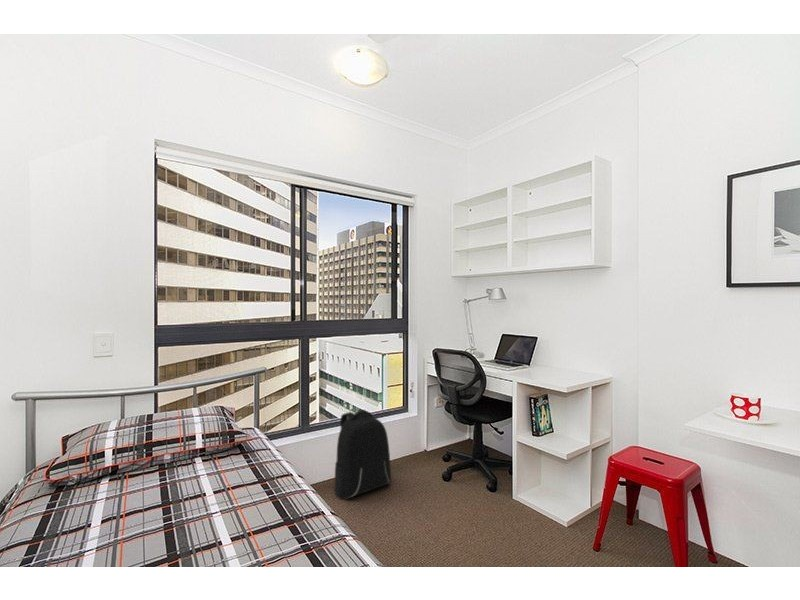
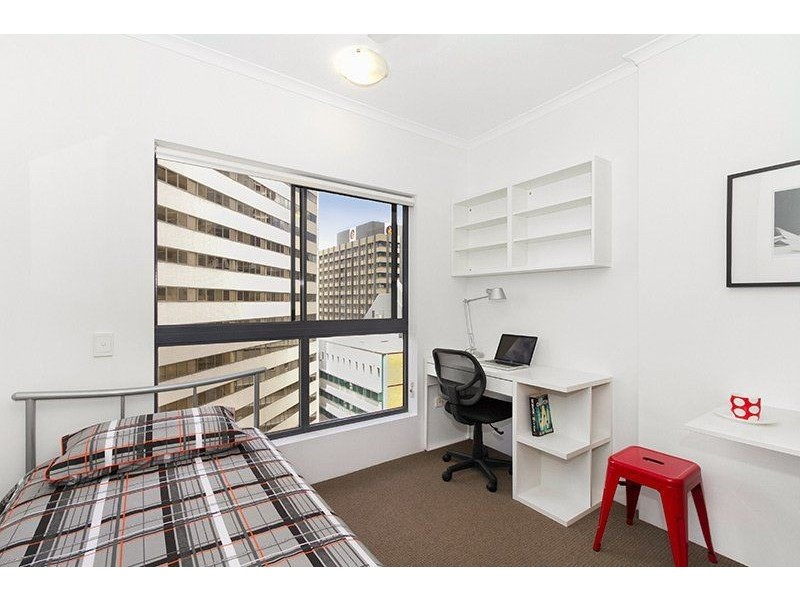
- backpack (359, 448)
